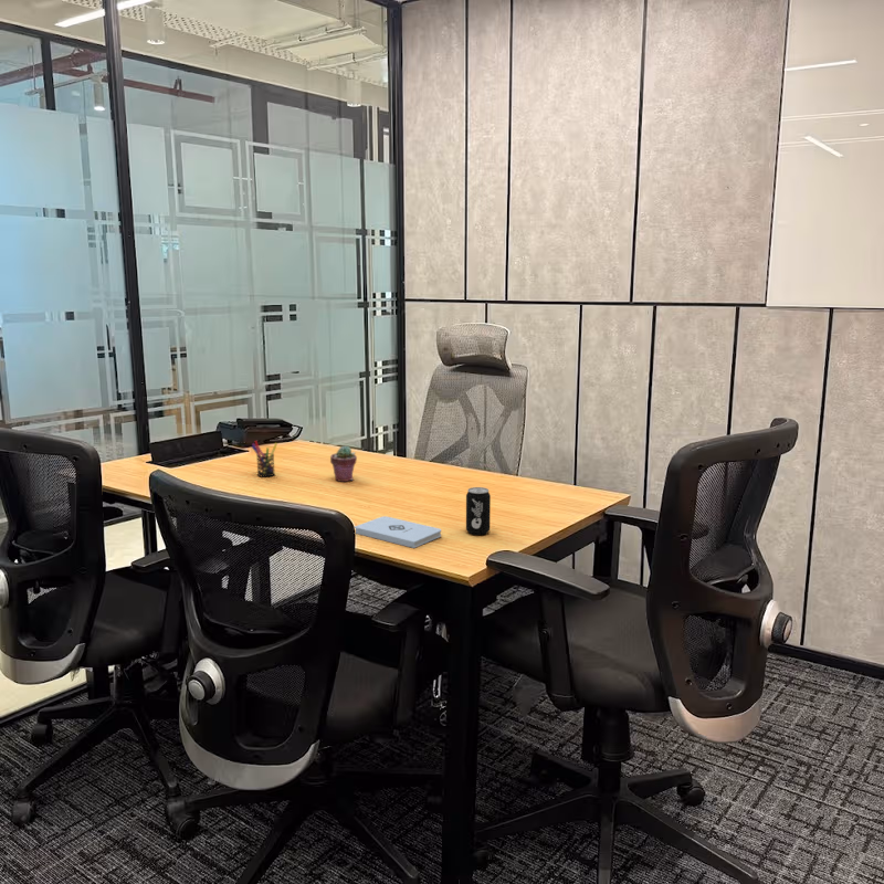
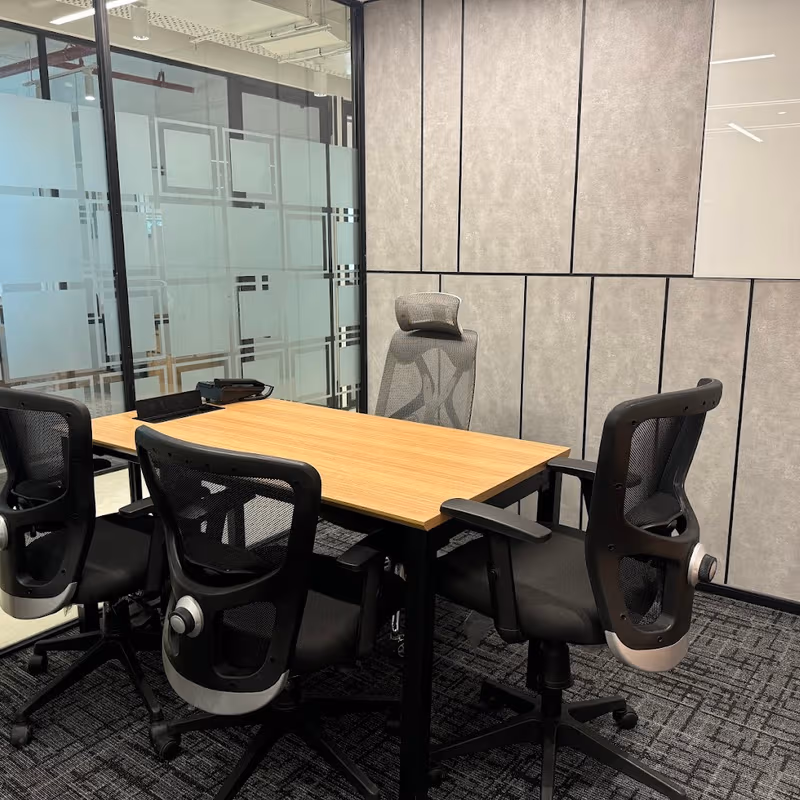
- pen holder (264, 457)
- beverage can (477, 511)
- notepad (398, 530)
- potted succulent (344, 462)
